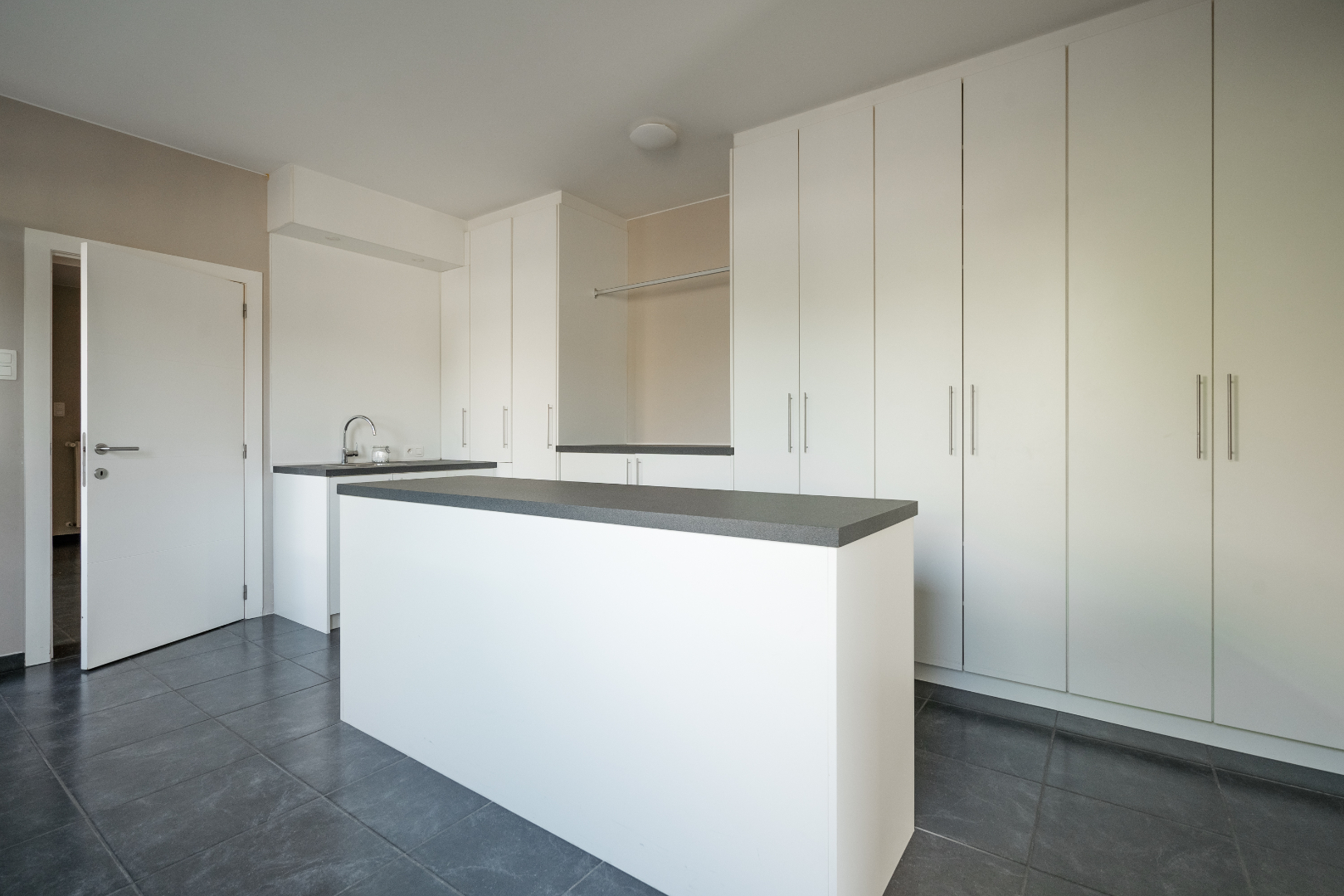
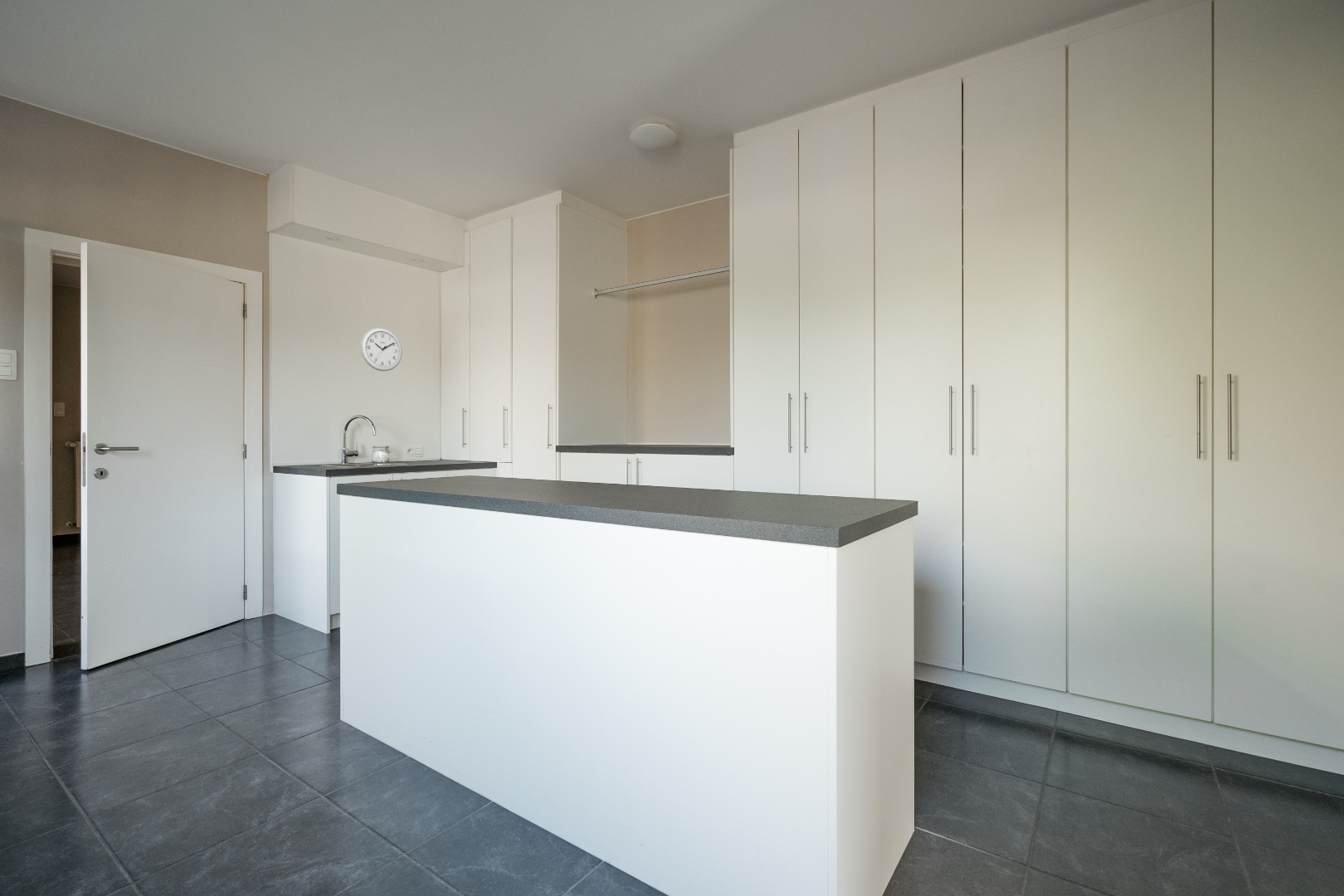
+ wall clock (382, 349)
